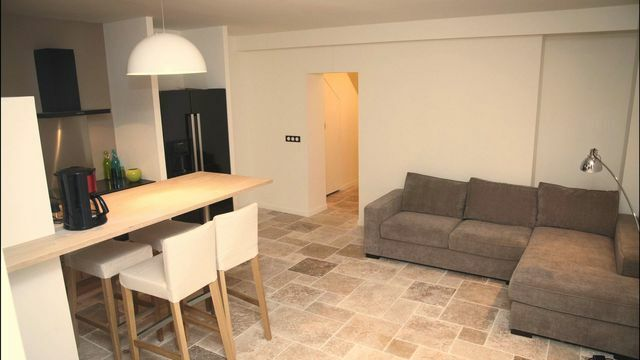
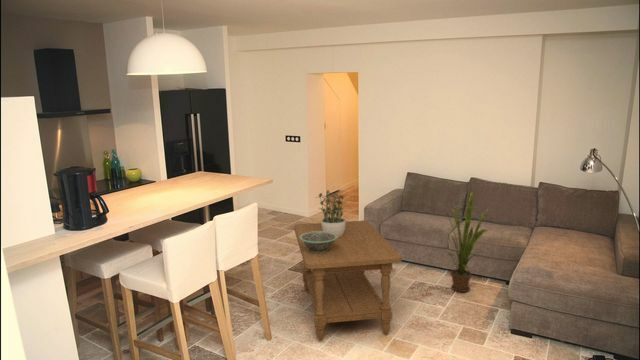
+ potted plant (332, 211)
+ coffee table (341, 275)
+ house plant (461, 242)
+ decorative bowl (318, 243)
